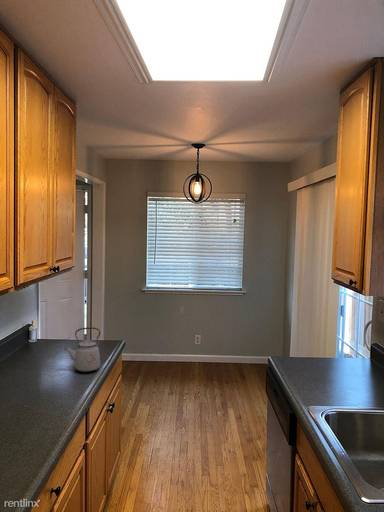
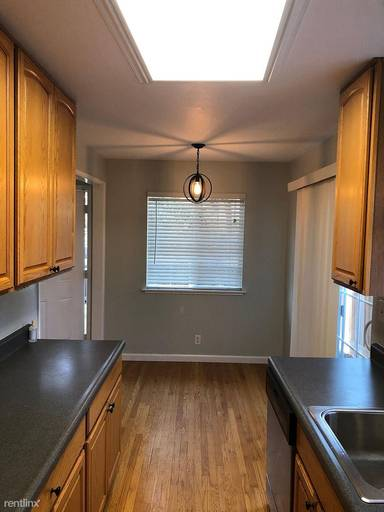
- kettle (82, 349)
